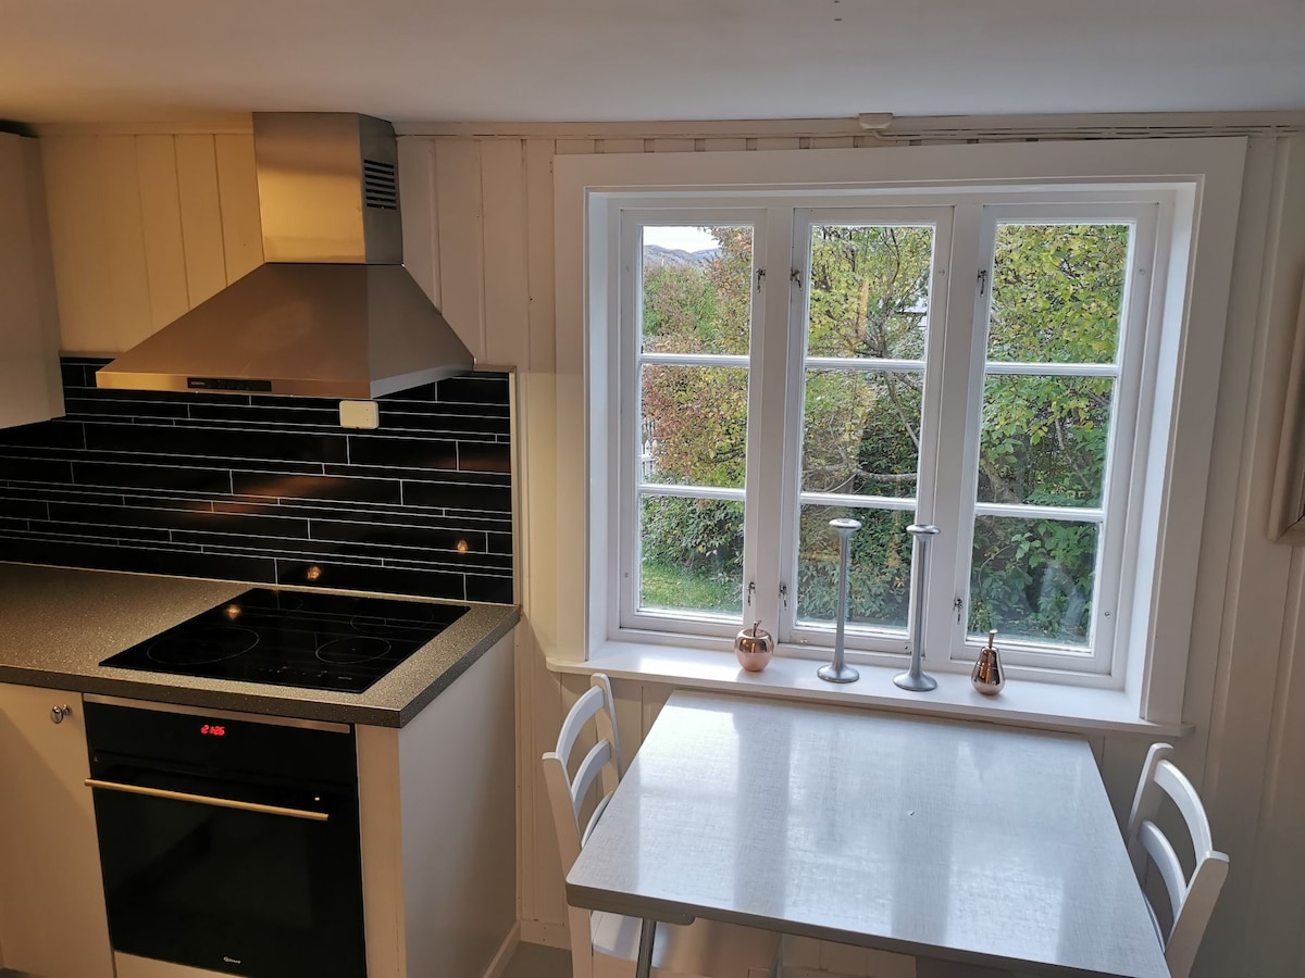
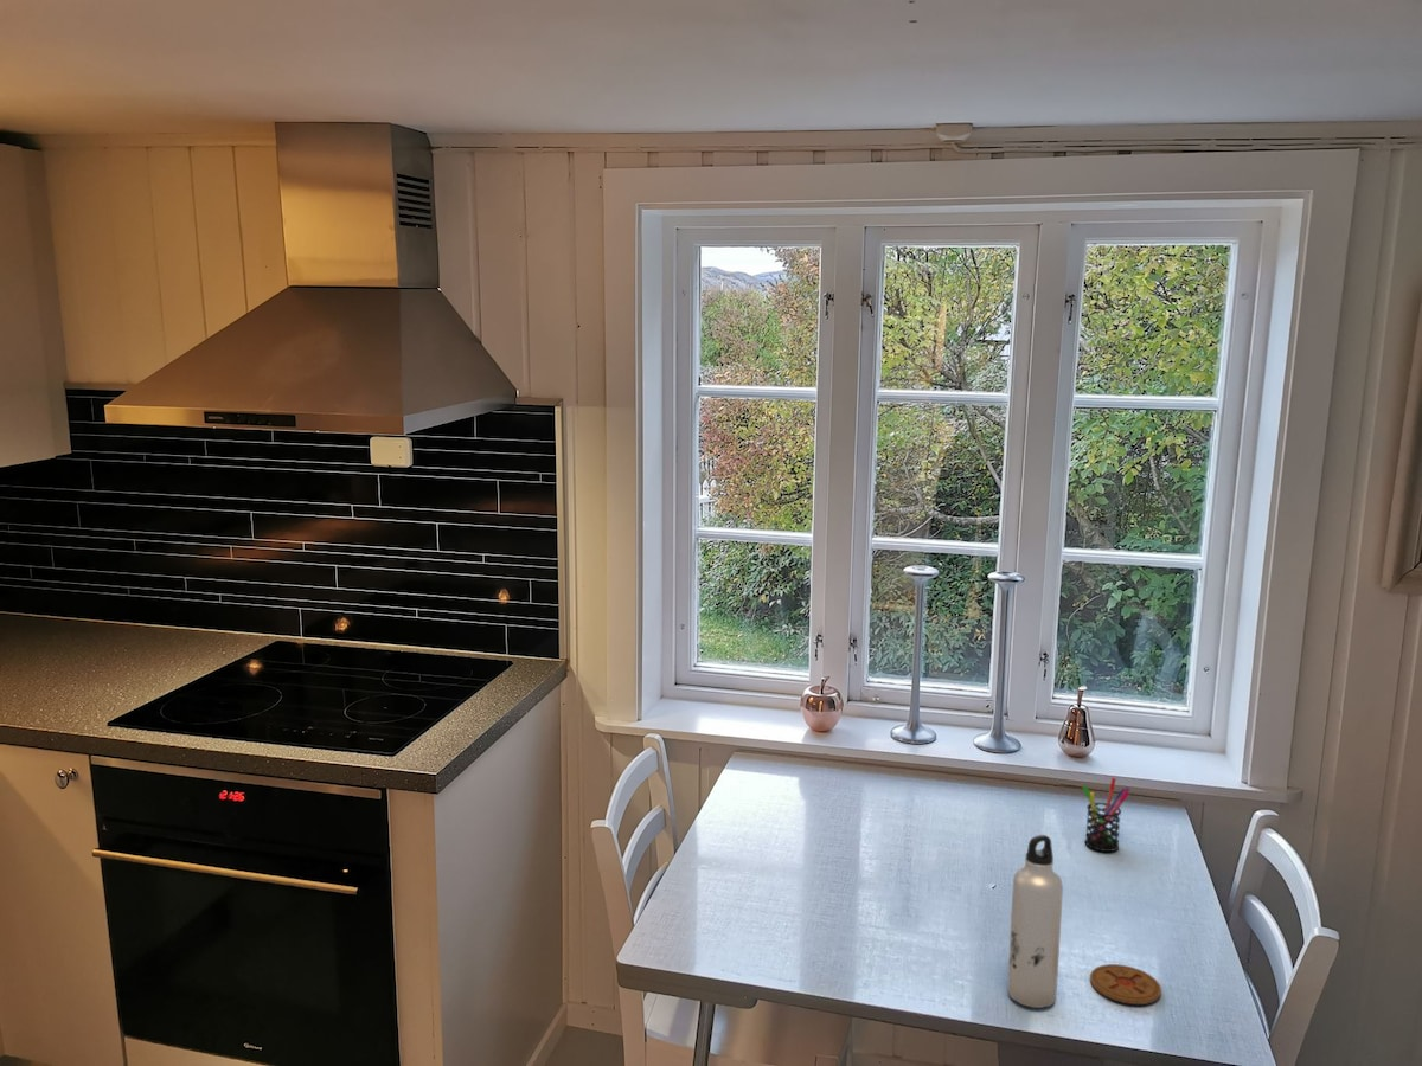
+ pen holder (1101, 810)
+ water bottle (1036, 917)
+ coaster (1125, 983)
